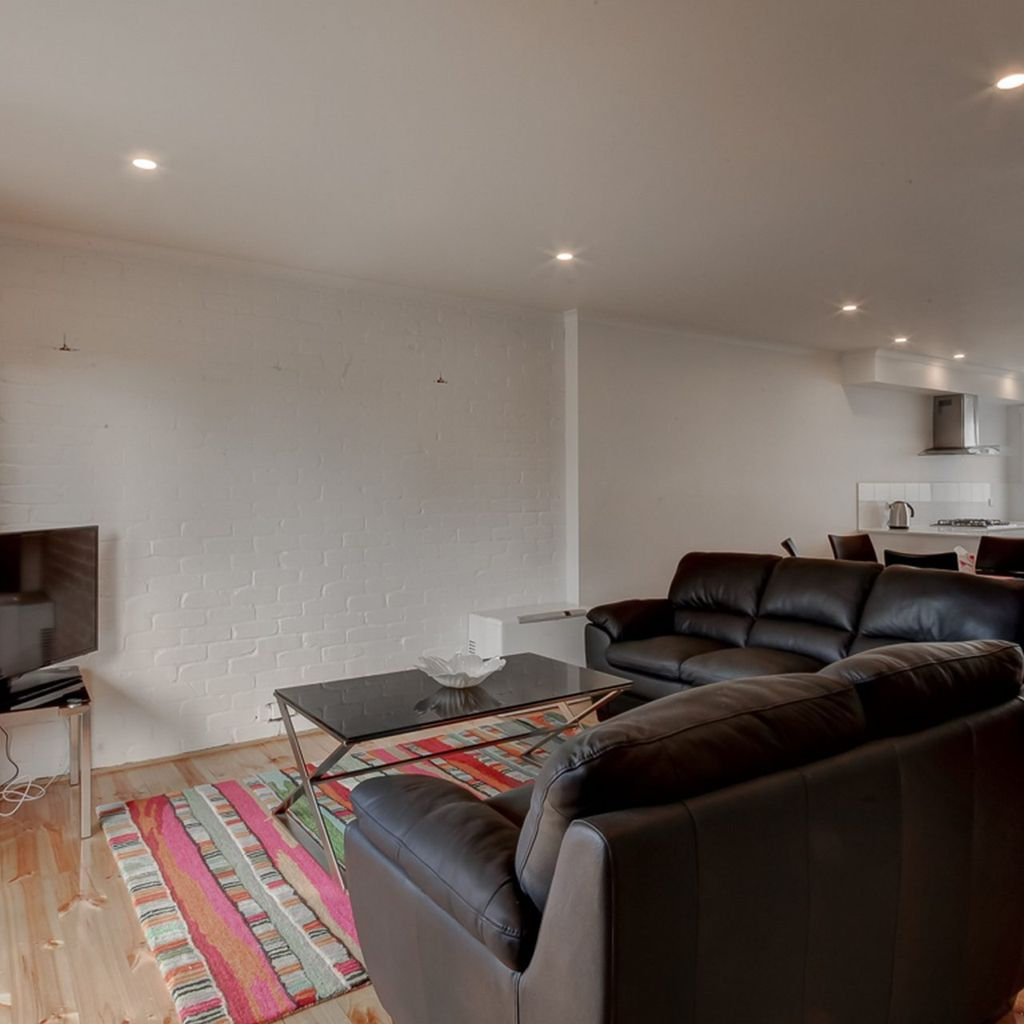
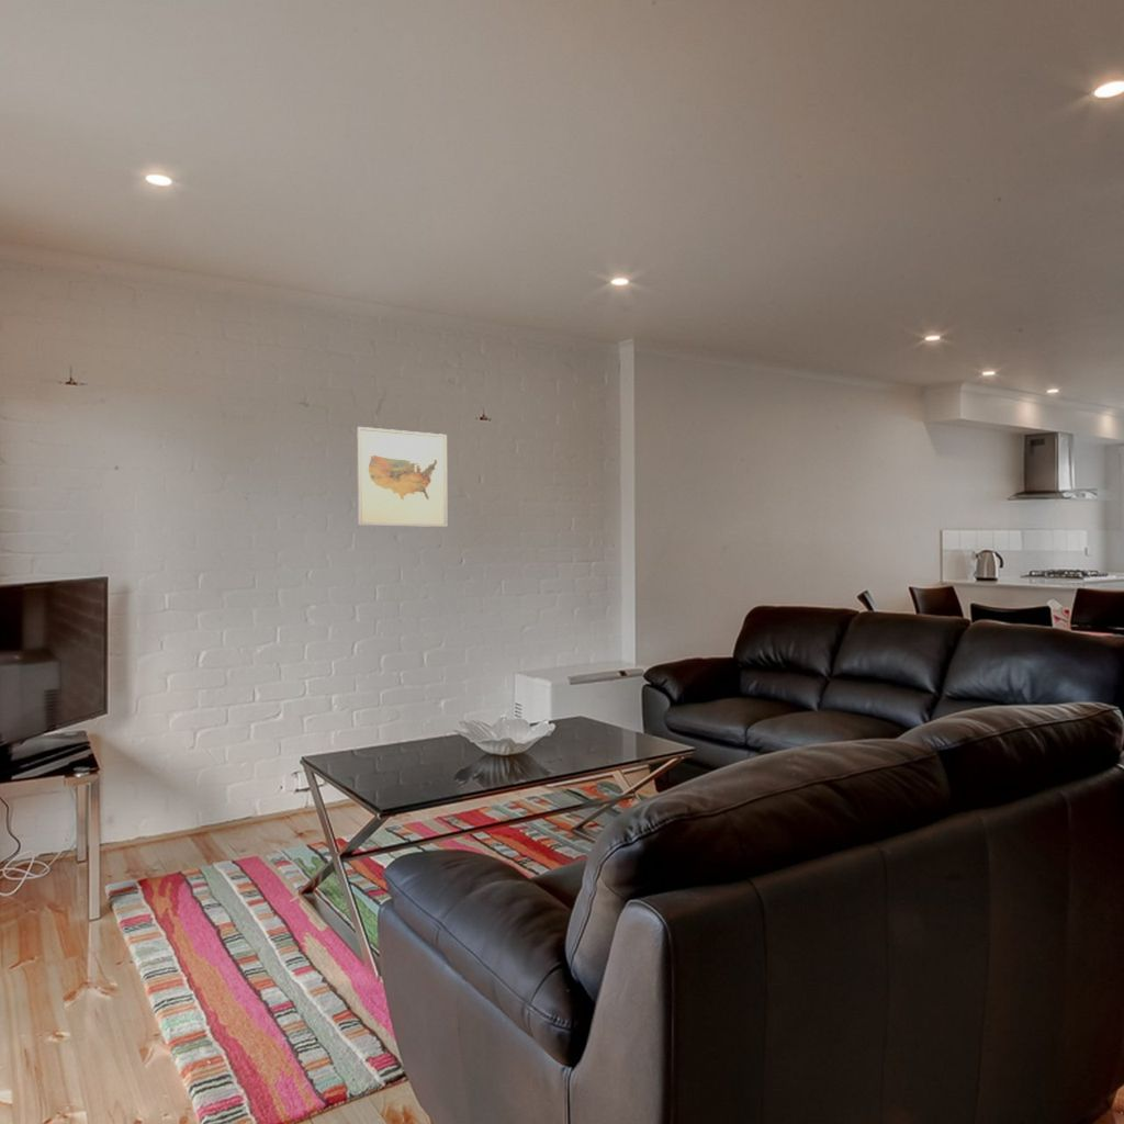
+ wall art (403, 477)
